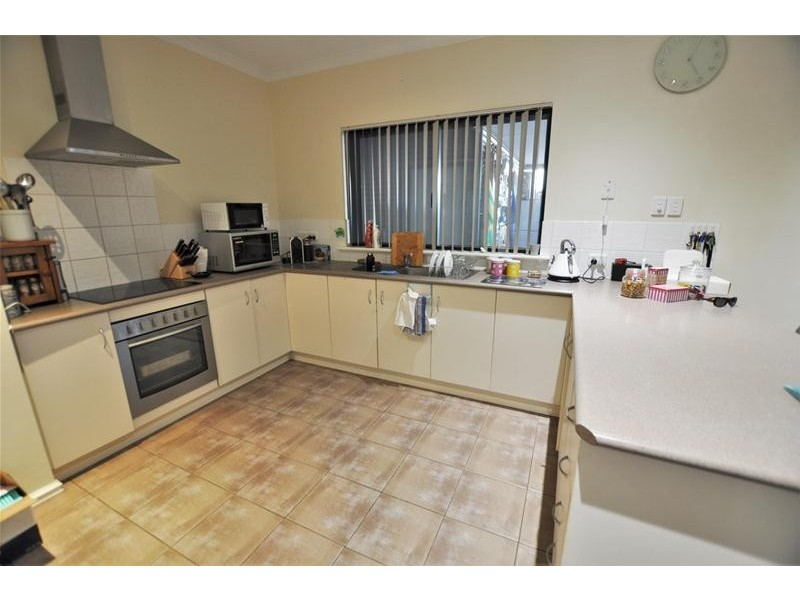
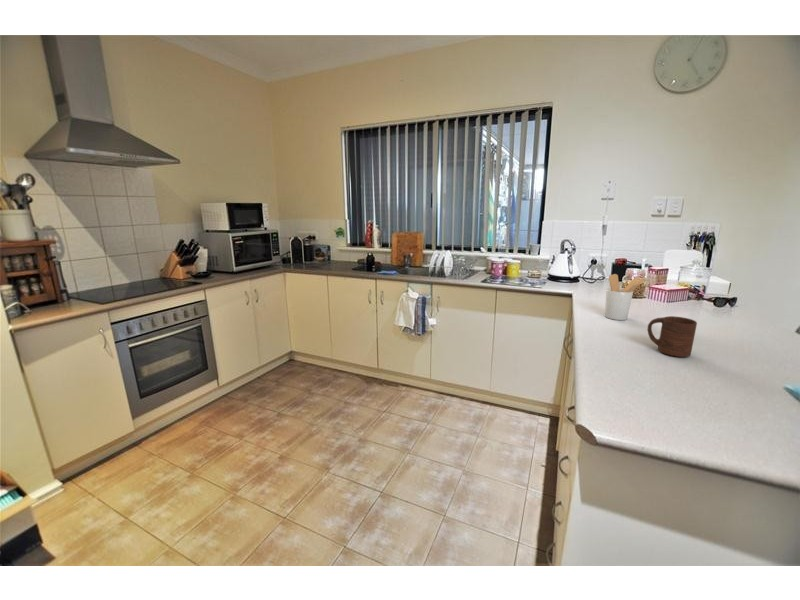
+ cup (671, 335)
+ utensil holder (624, 296)
